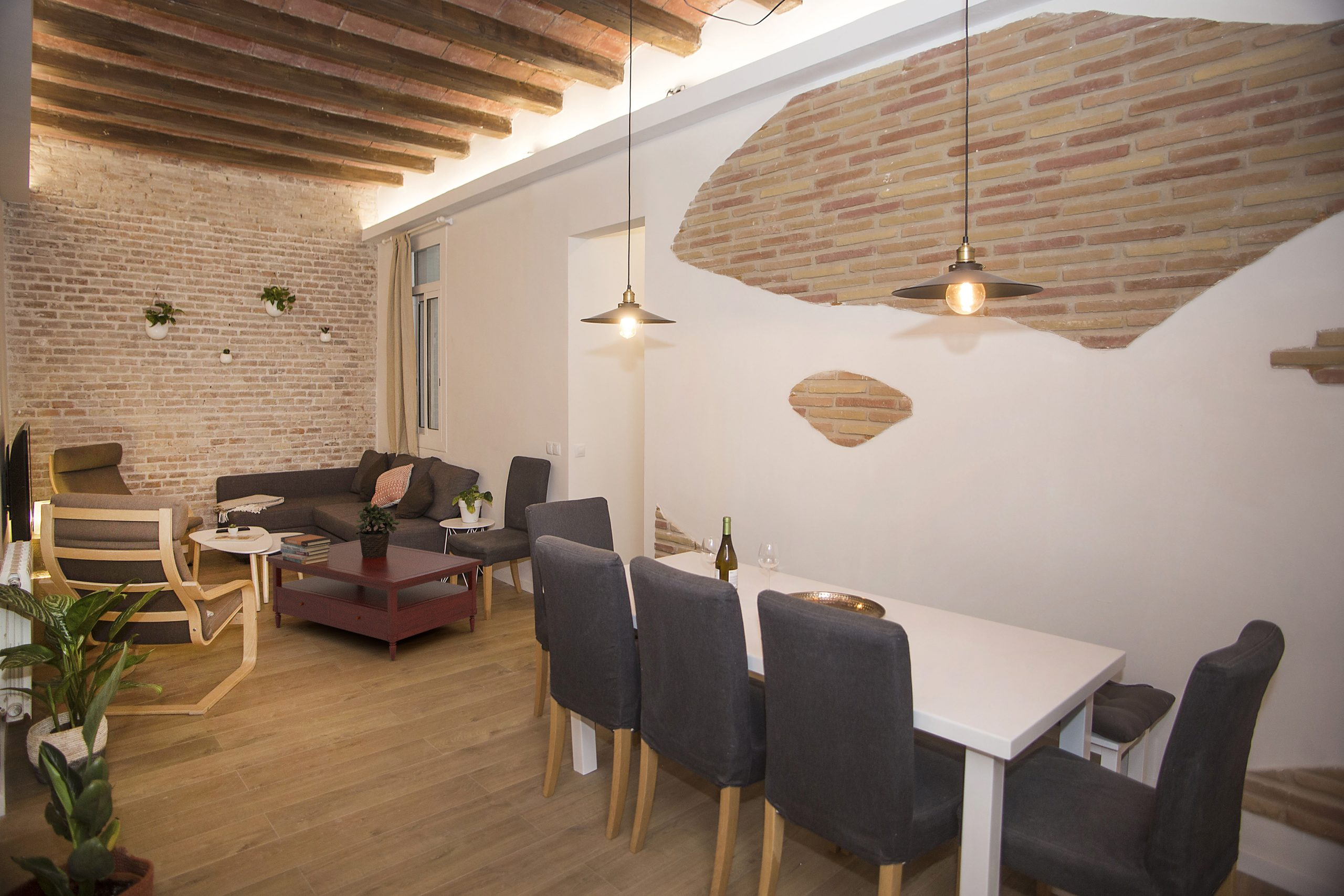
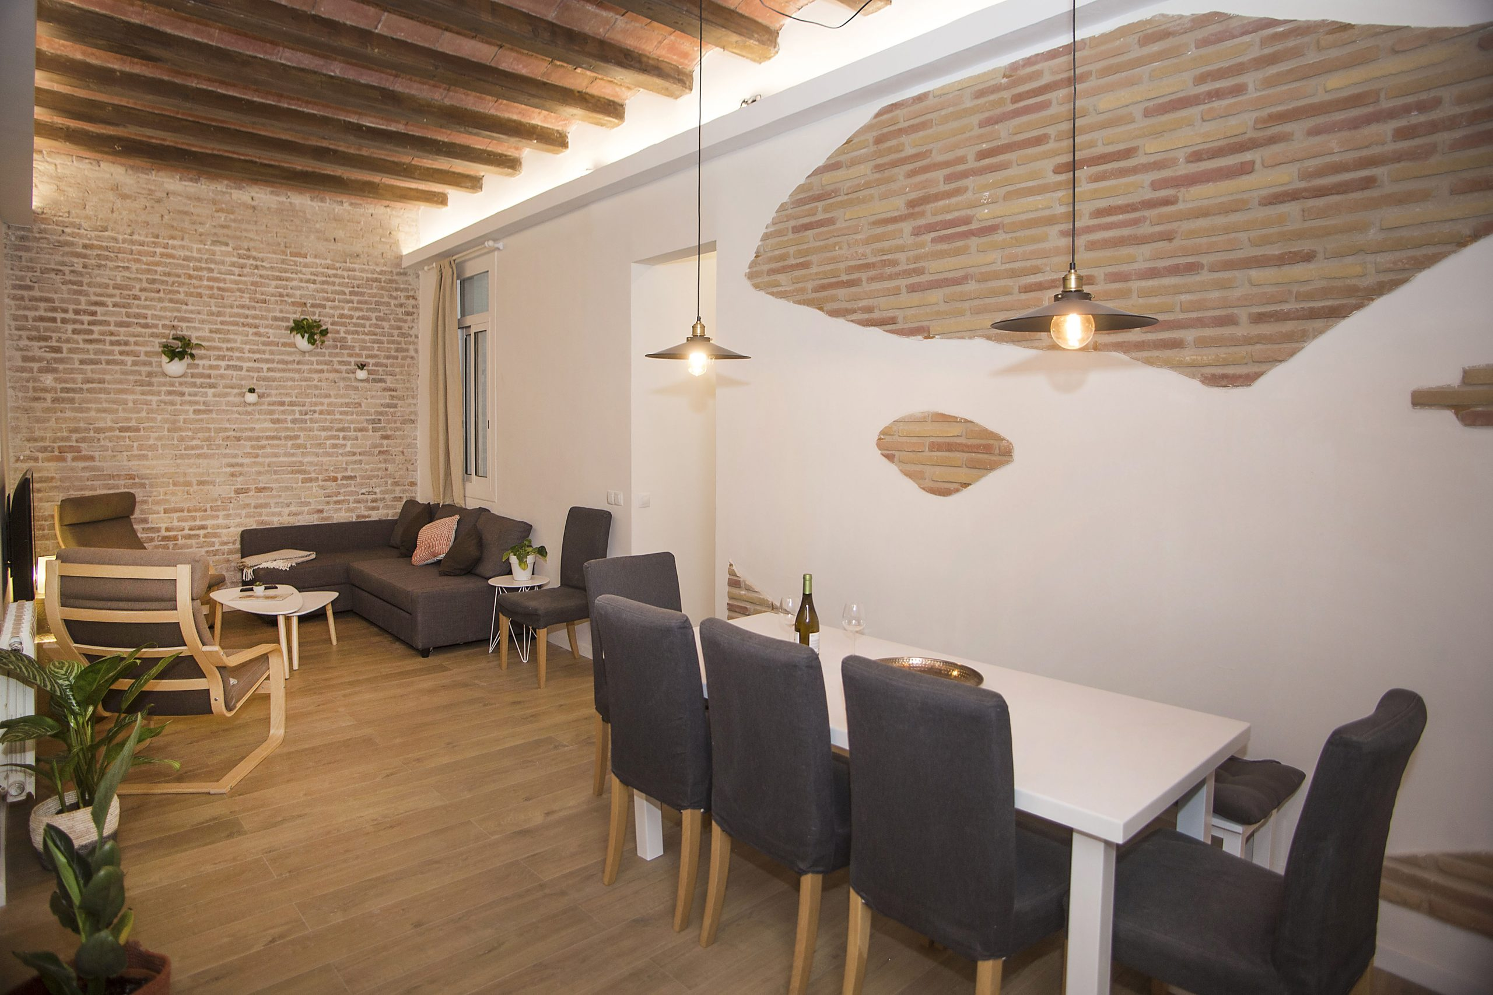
- coffee table (374, 594)
- book stack (306, 549)
- potted plant (373, 528)
